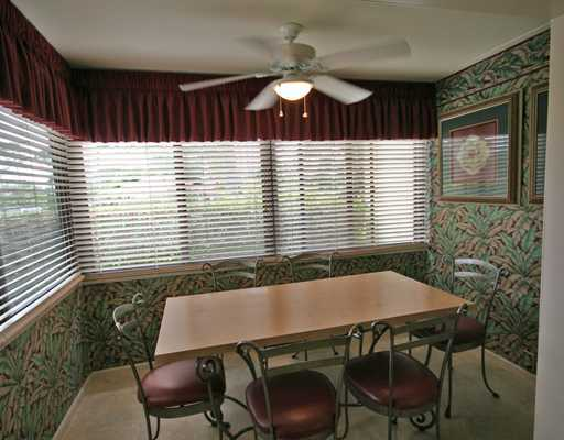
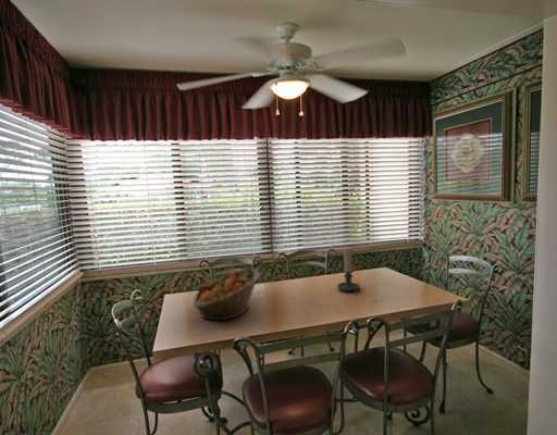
+ candle holder (349, 269)
+ fruit basket (226, 291)
